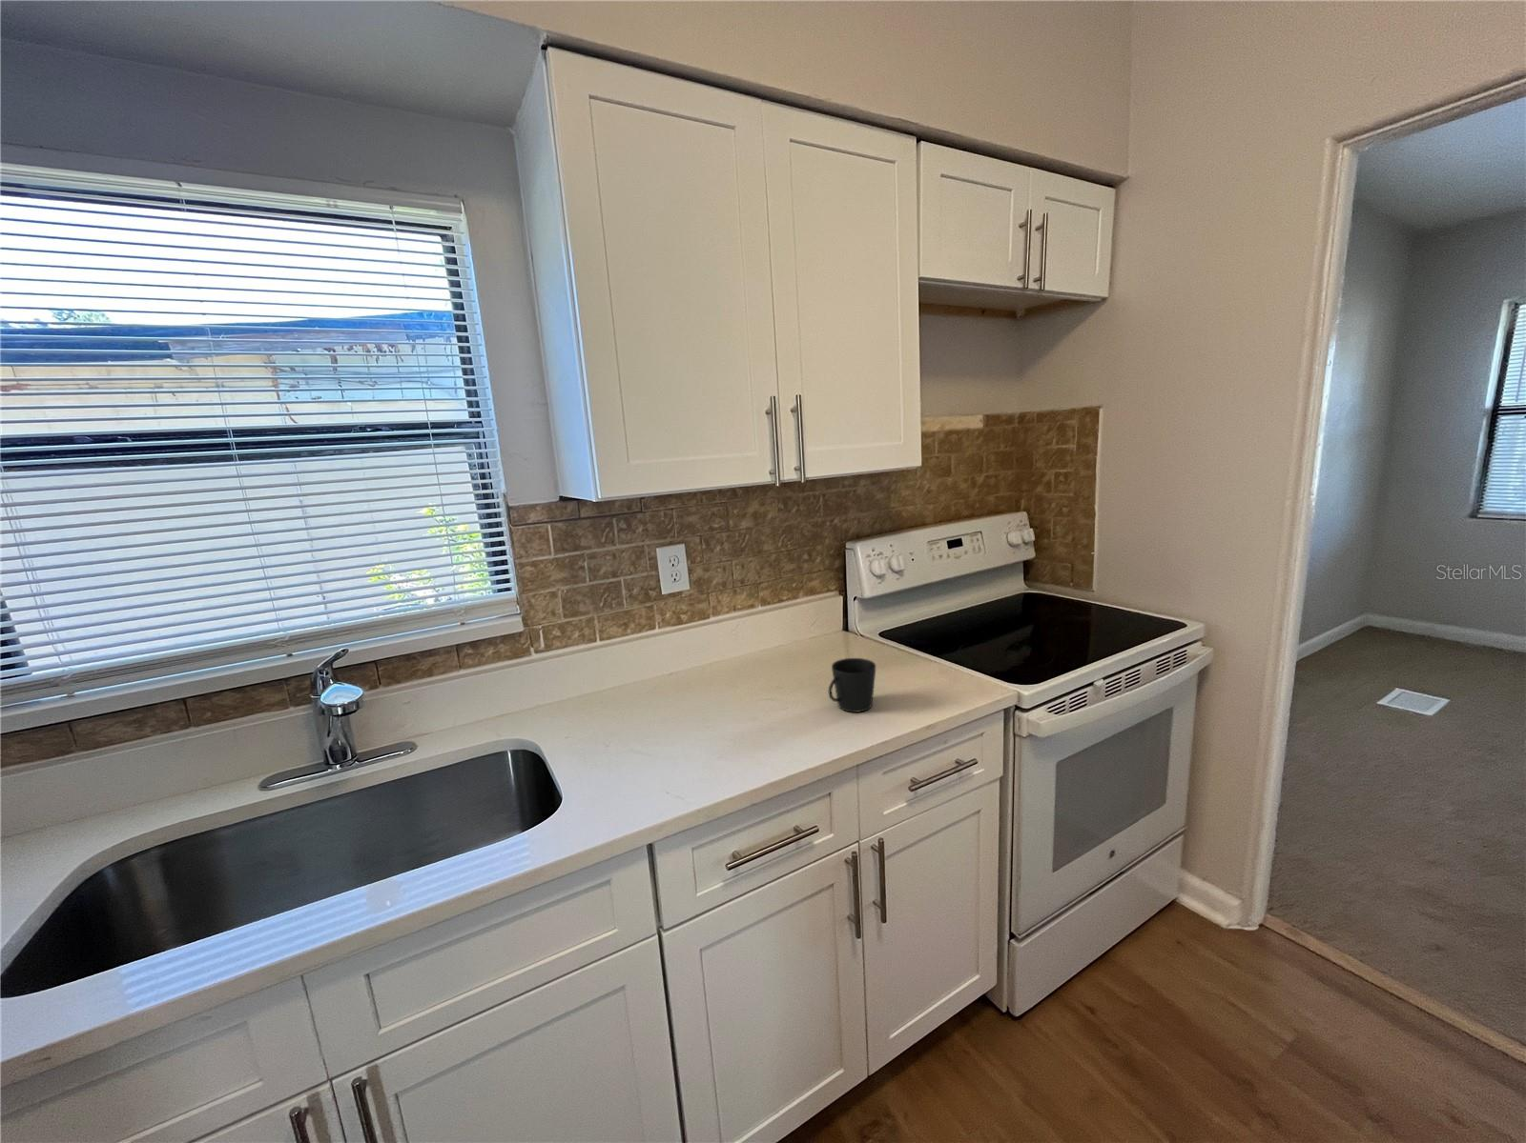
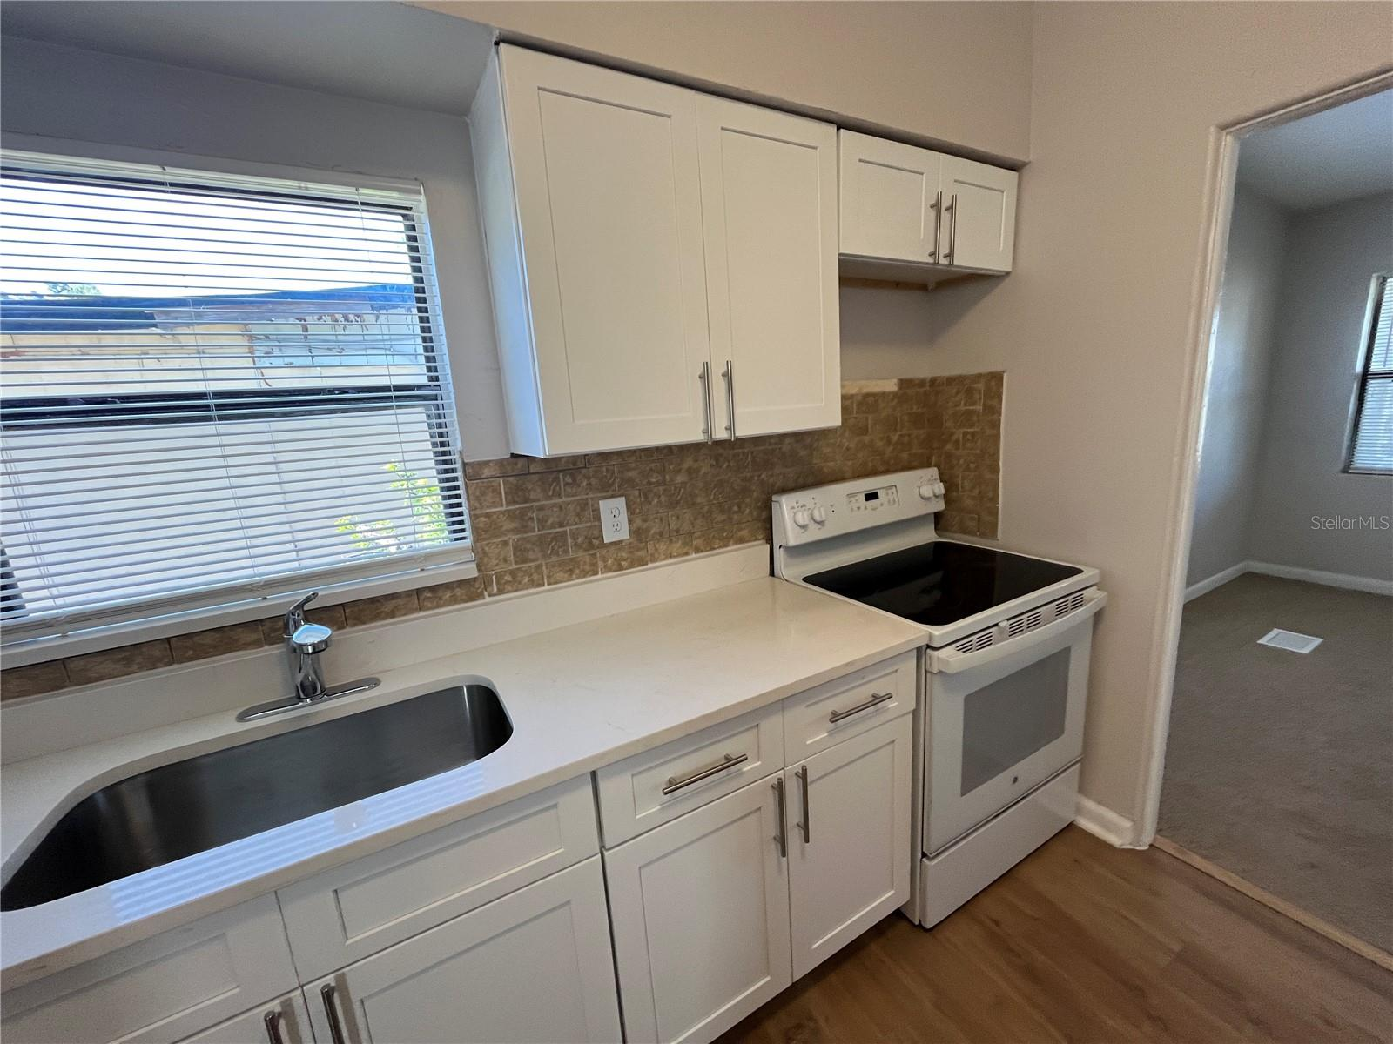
- cup (850, 687)
